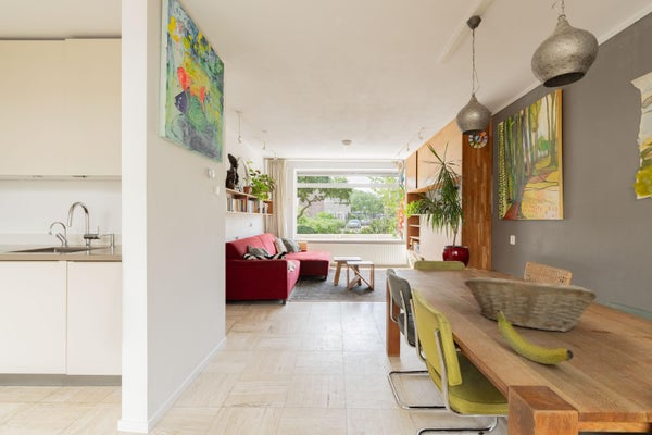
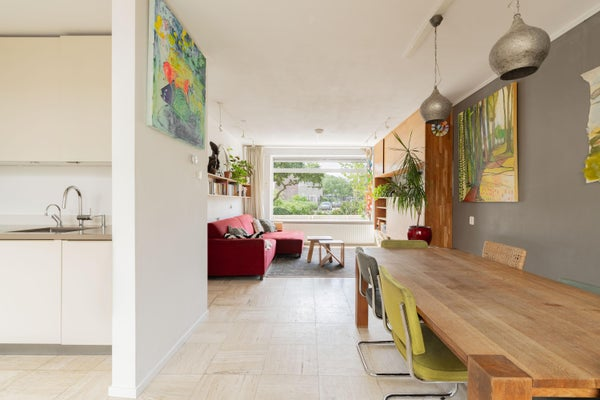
- fruit basket (524, 297)
- fruit (528, 343)
